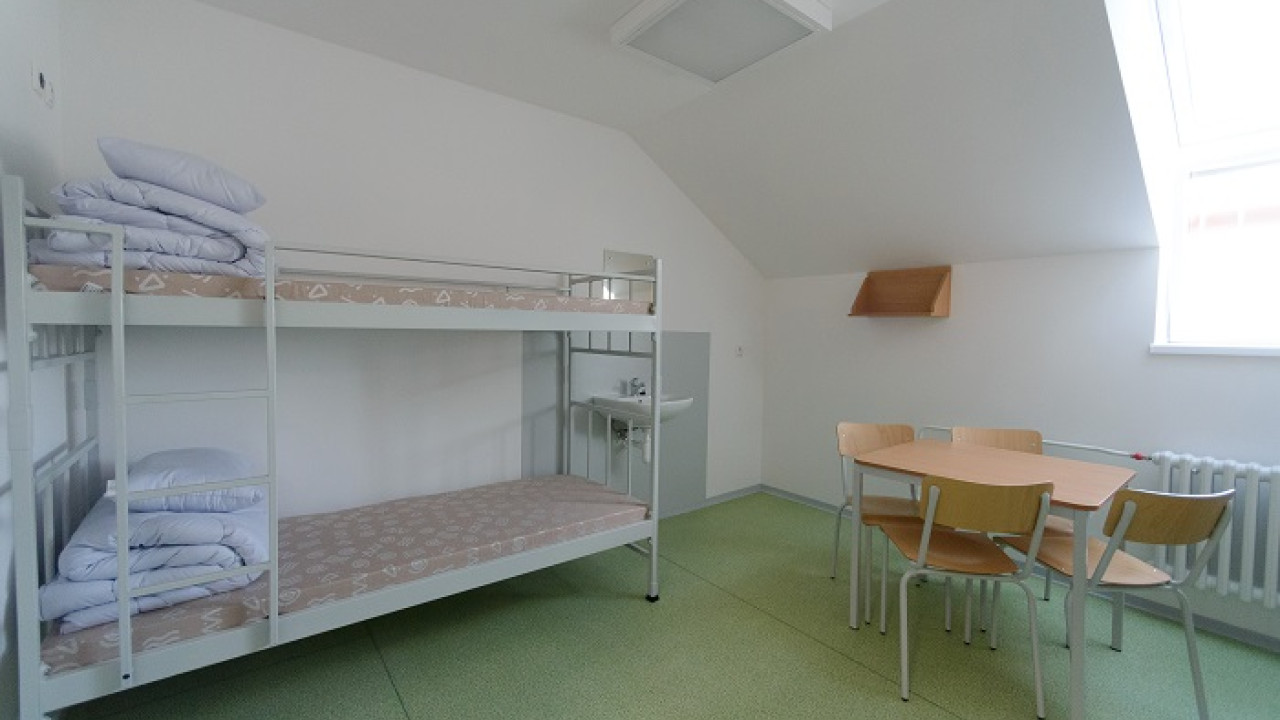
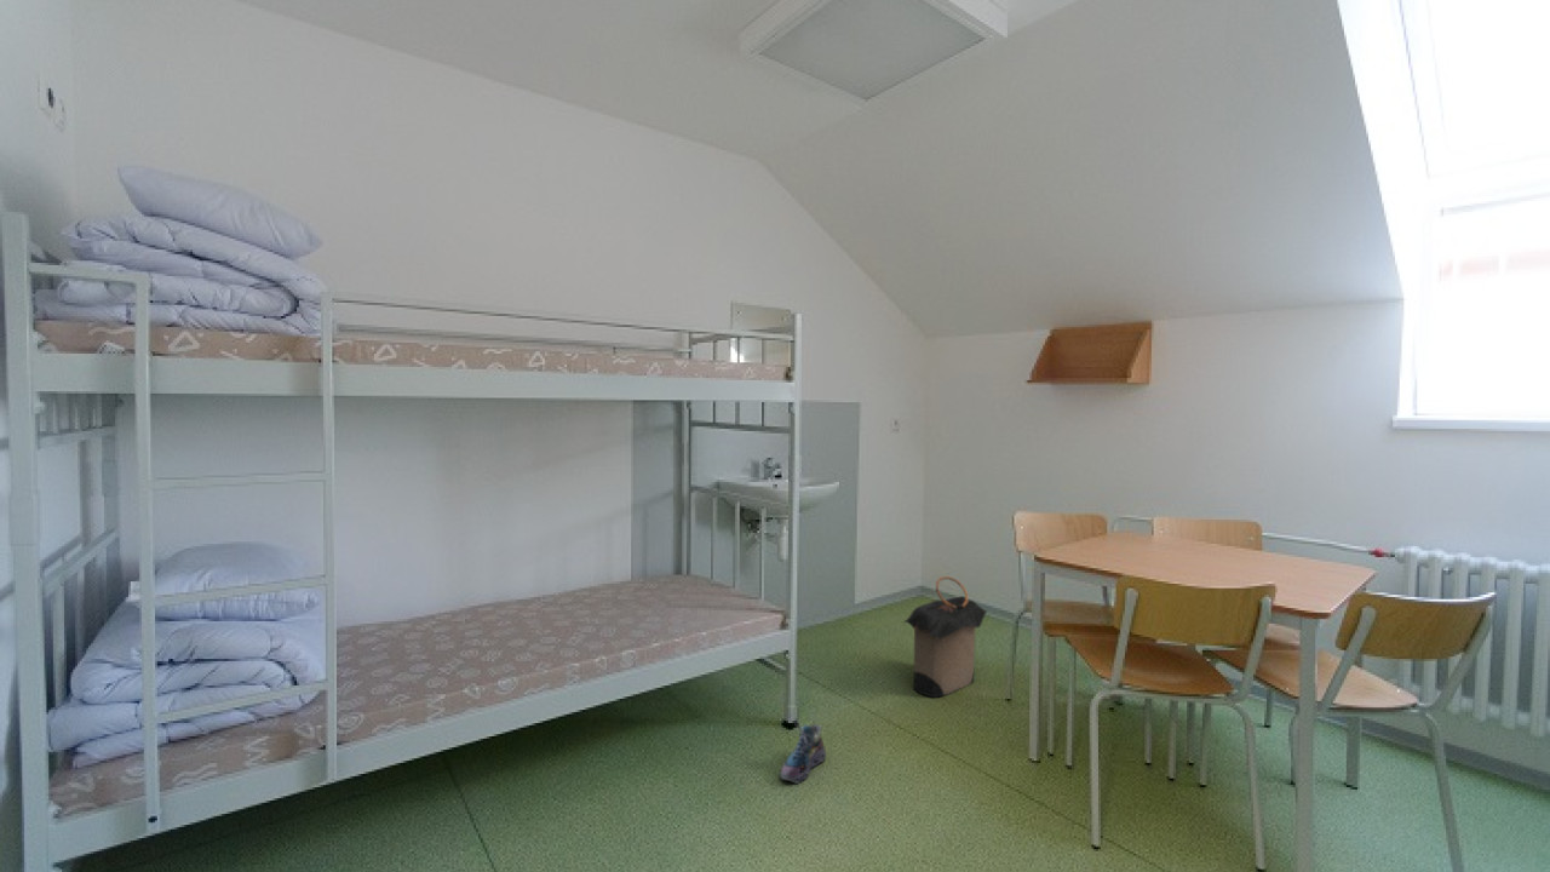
+ laundry hamper (946, 633)
+ shoe (803, 746)
